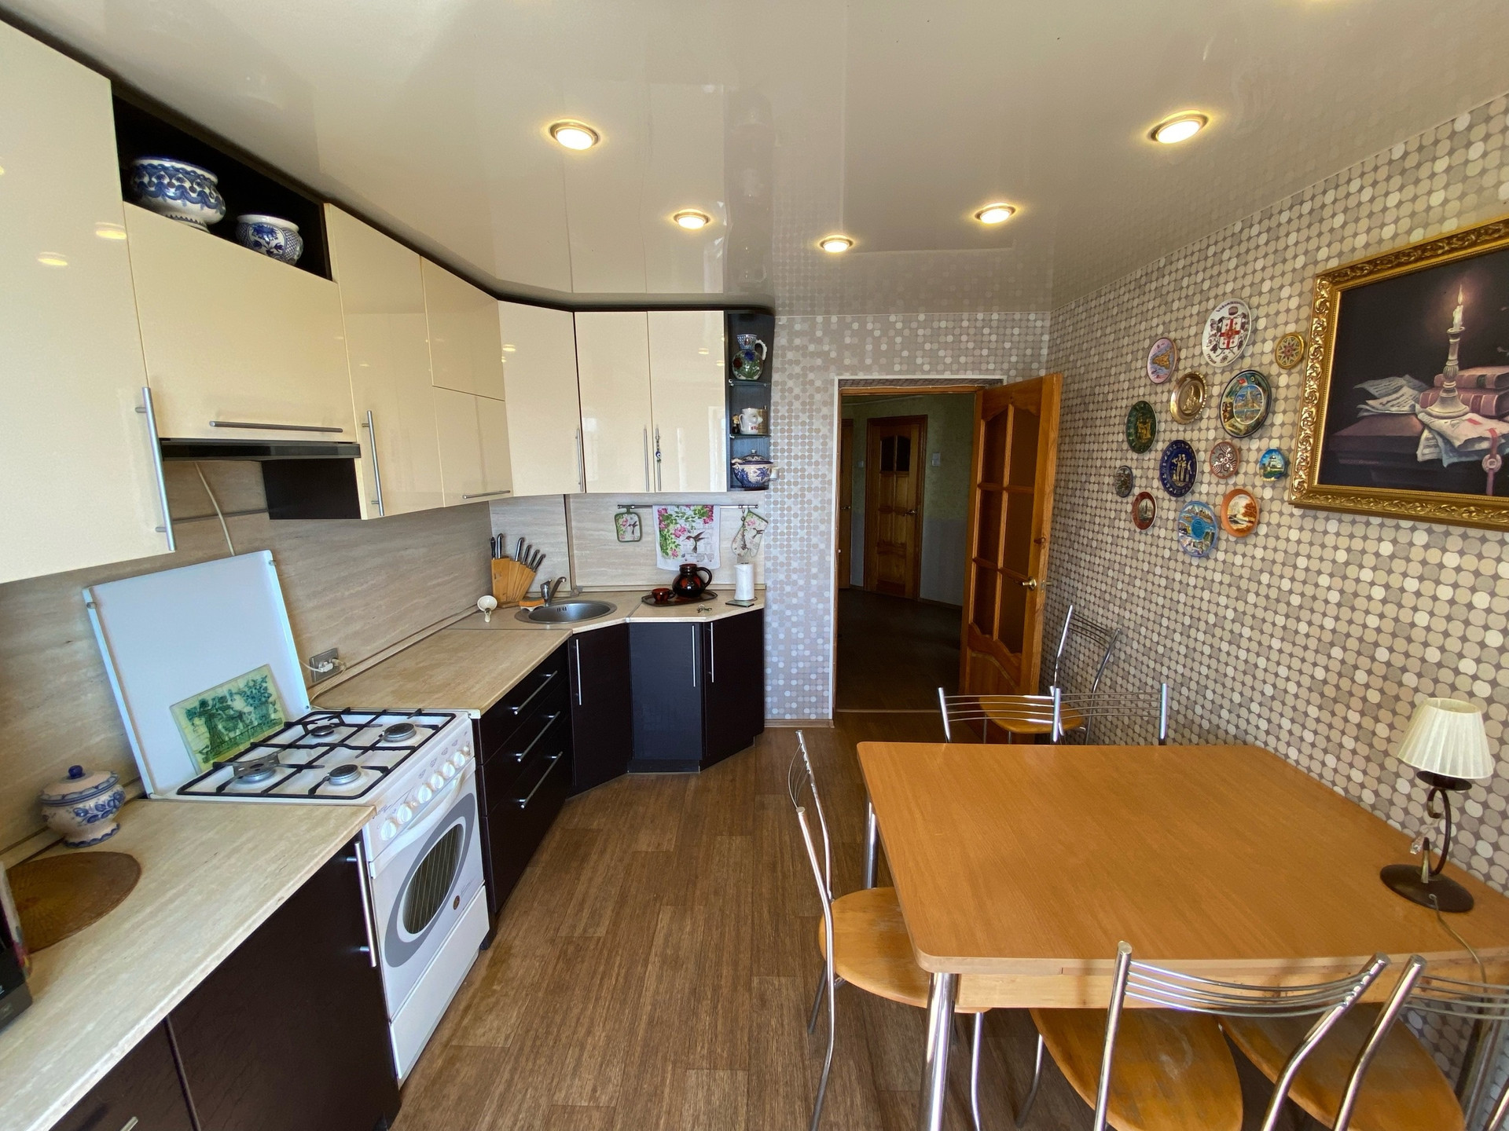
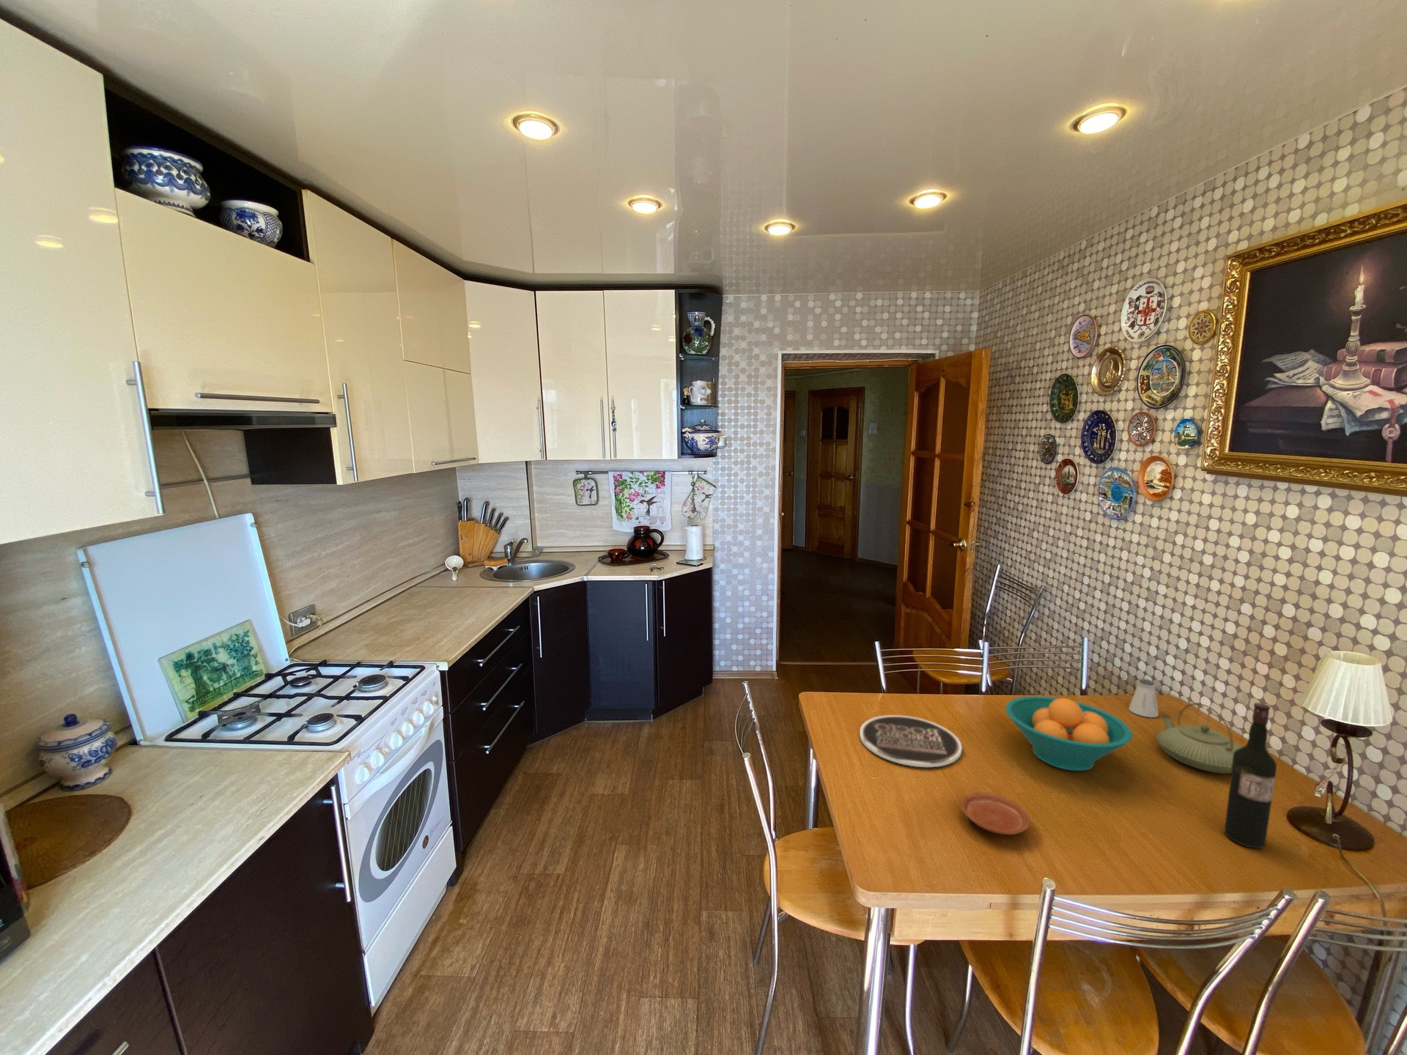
+ plate (908, 738)
+ saltshaker (1144, 696)
+ plate (995, 817)
+ fruit bowl (1065, 729)
+ wine bottle (1252, 772)
+ teapot (1199, 730)
